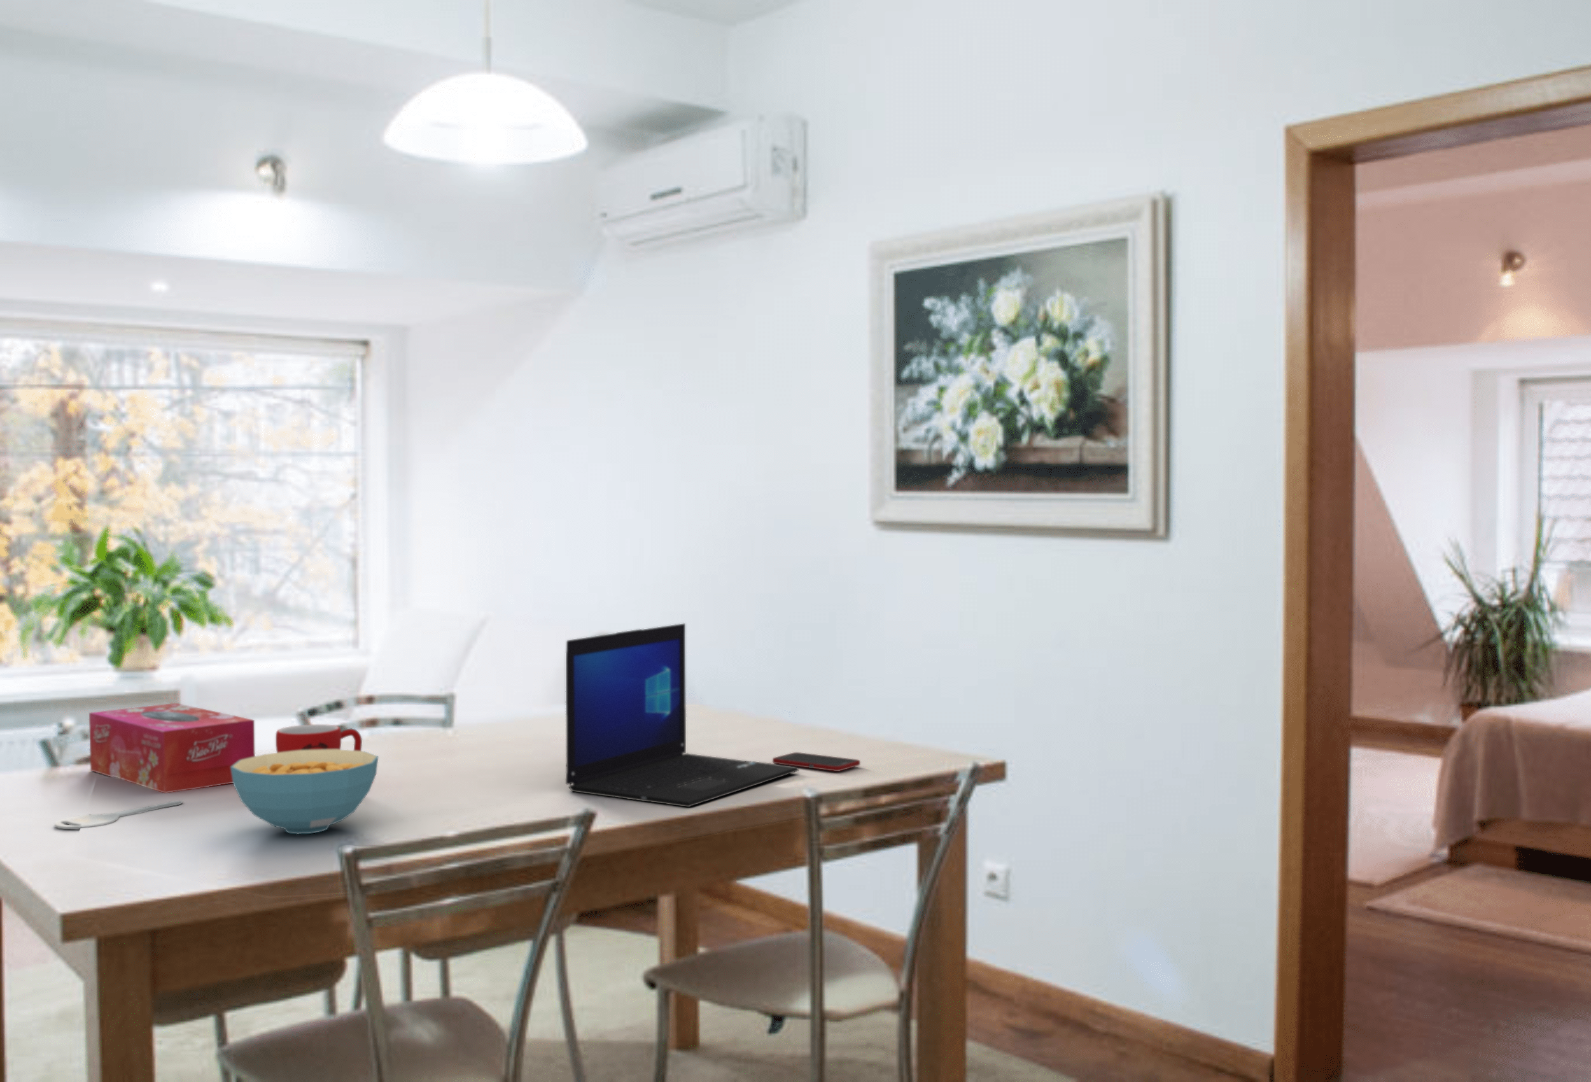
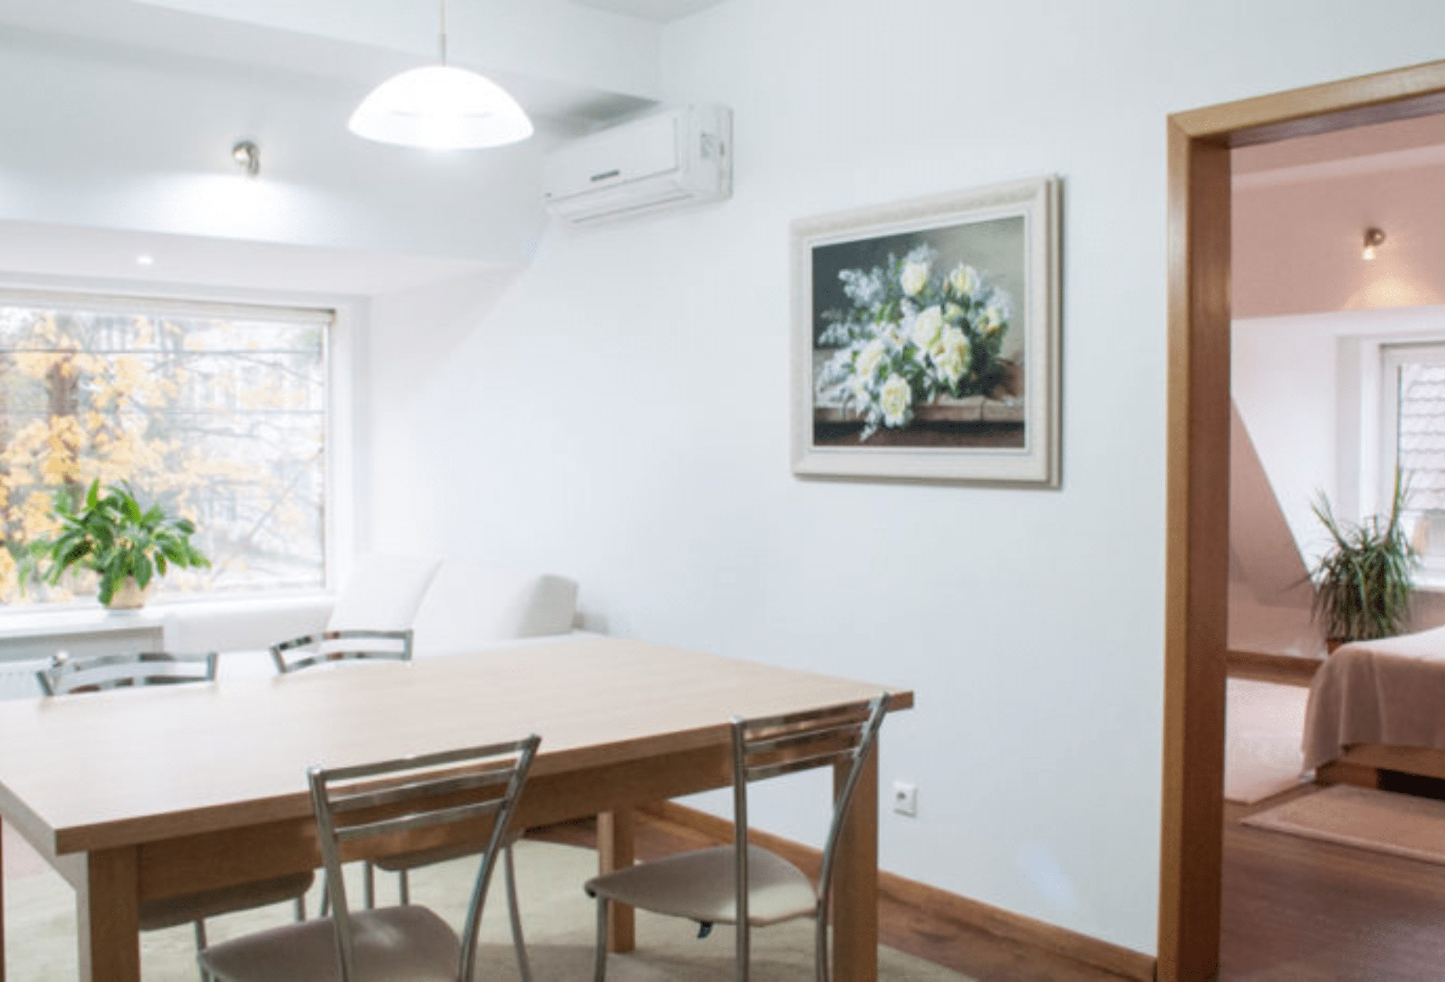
- cereal bowl (307, 795)
- key (123, 814)
- tissue box (170, 745)
- laptop (684, 709)
- mug (320, 749)
- cell phone (816, 762)
